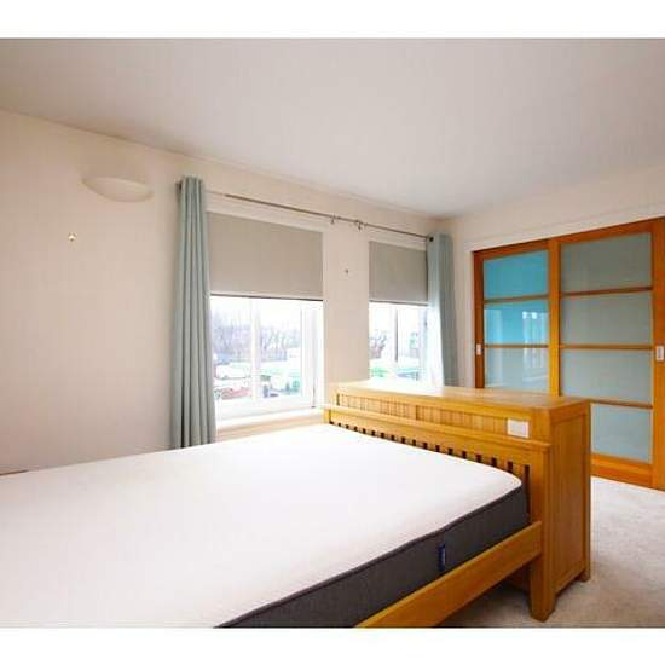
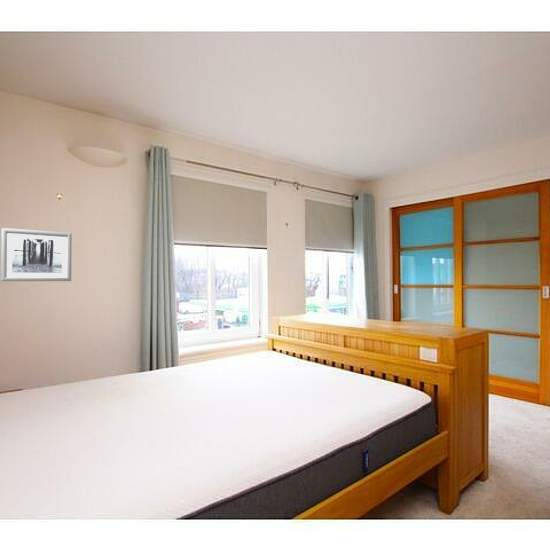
+ wall art (38, 255)
